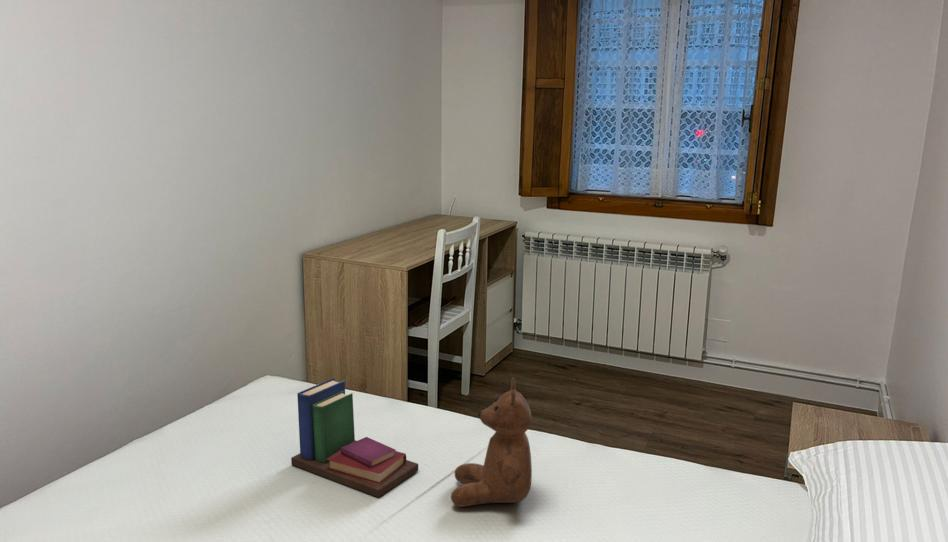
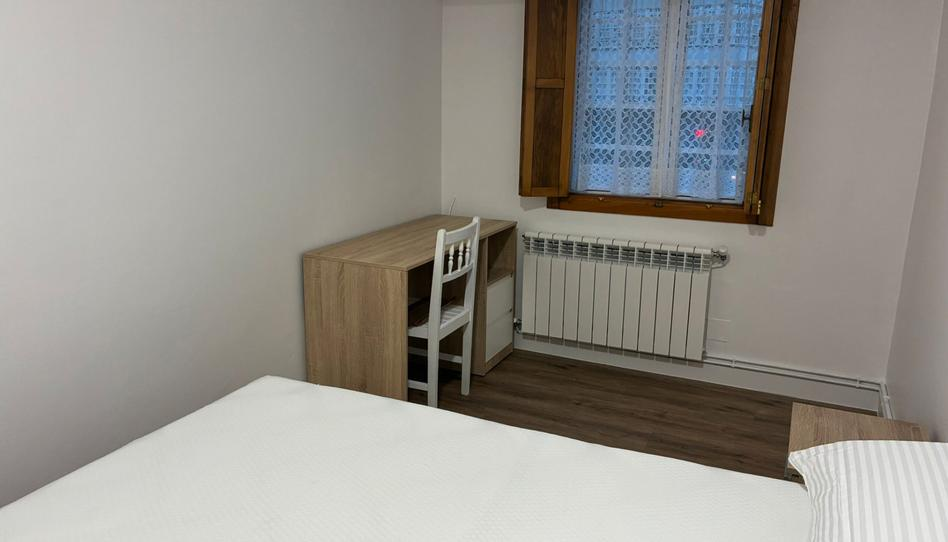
- teddy bear (493, 440)
- book (353, 432)
